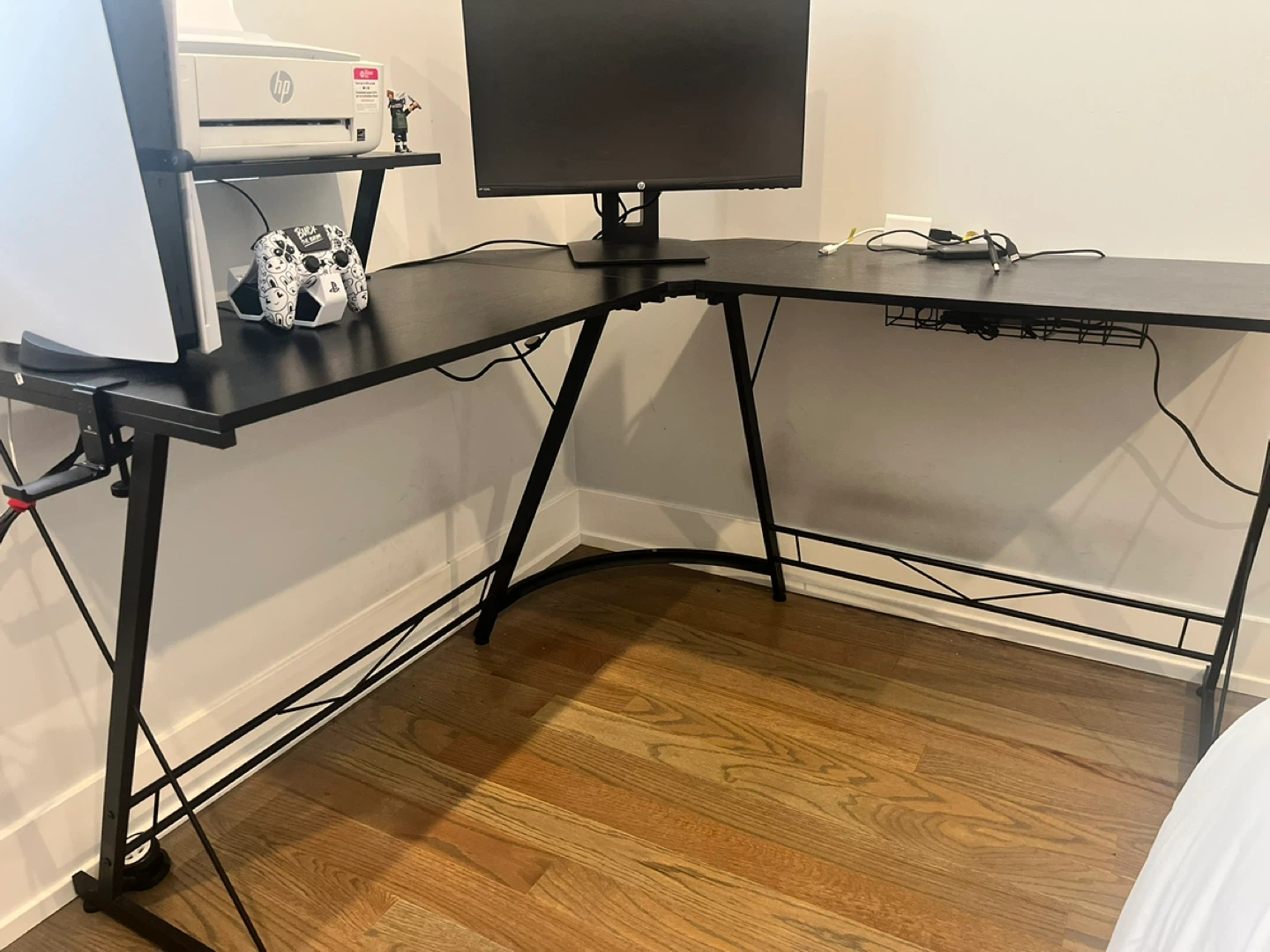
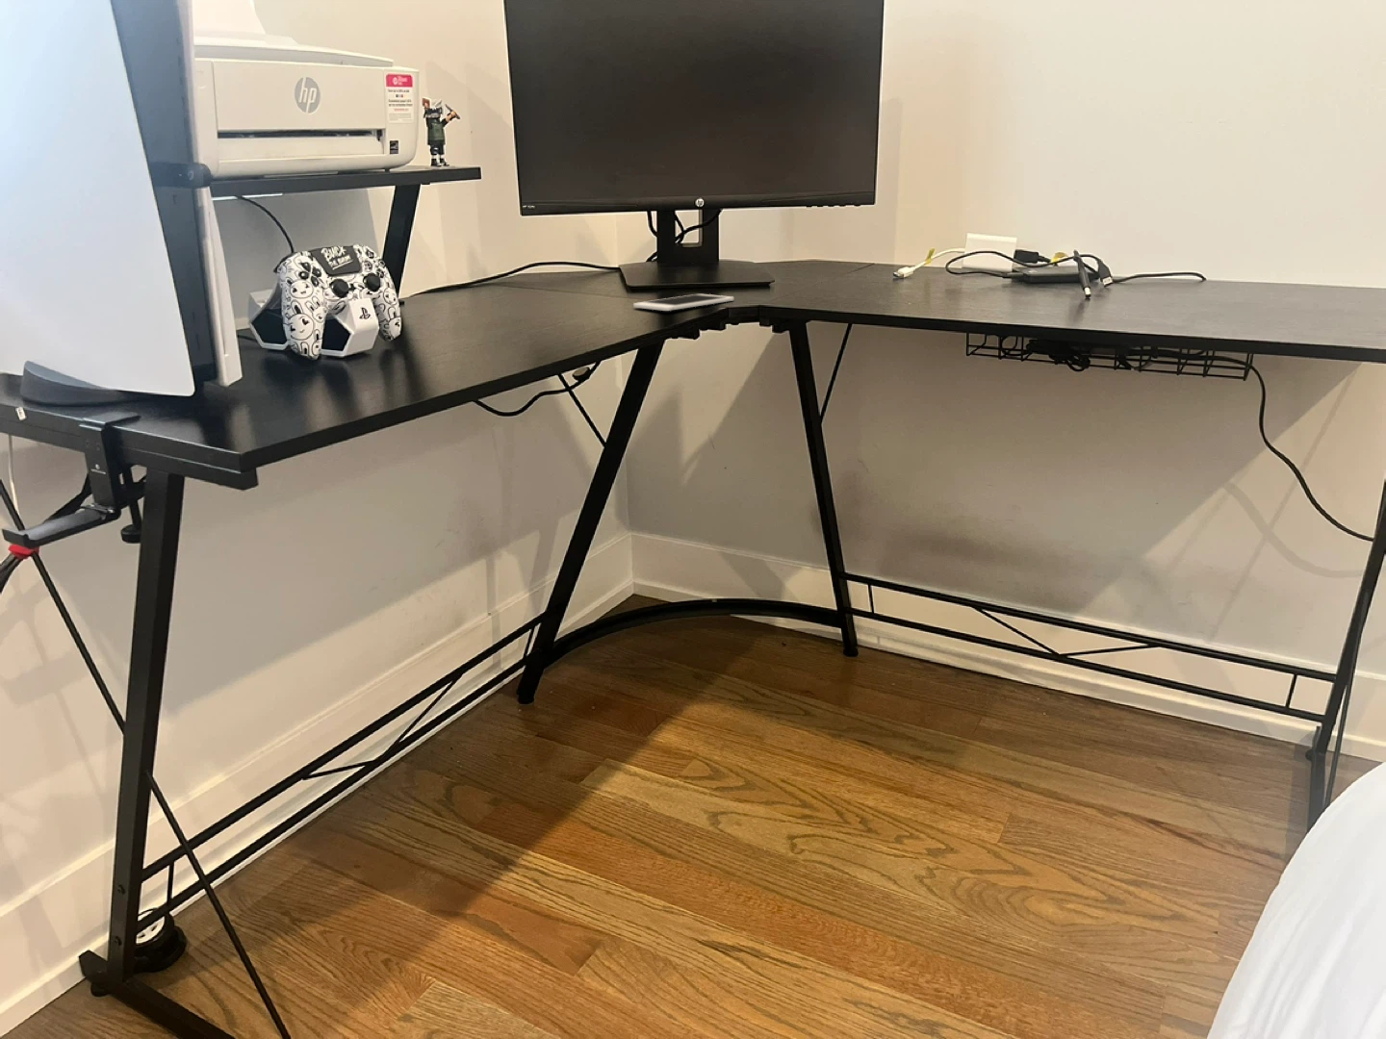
+ cell phone (684, 301)
